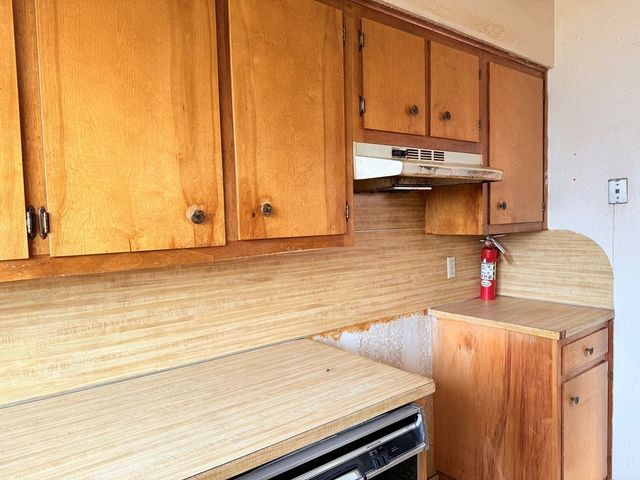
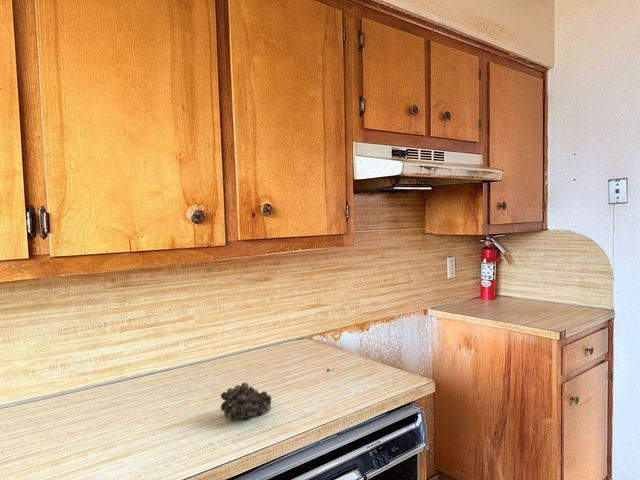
+ fruit (248, 399)
